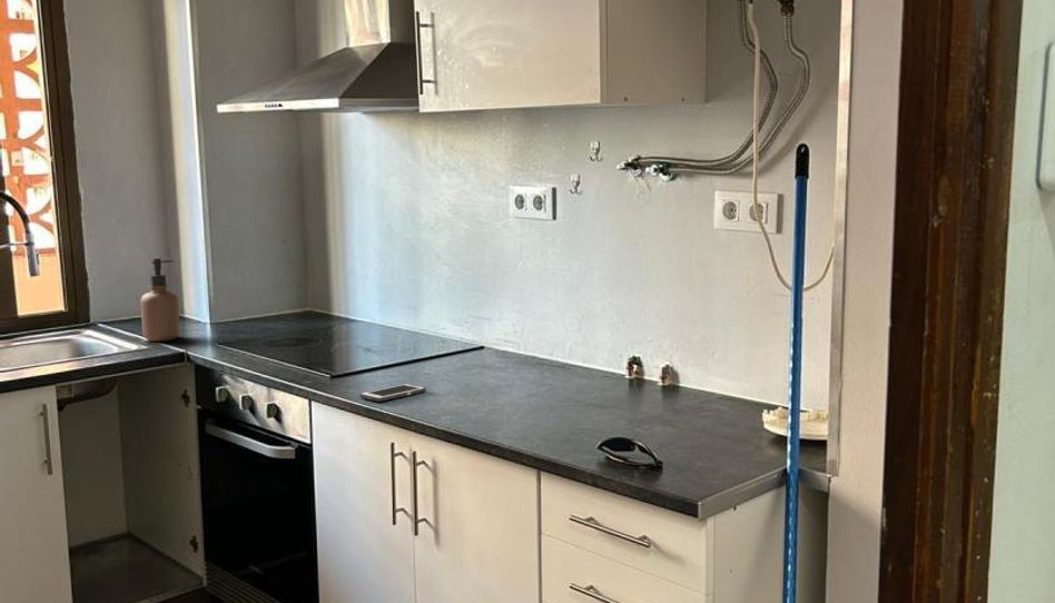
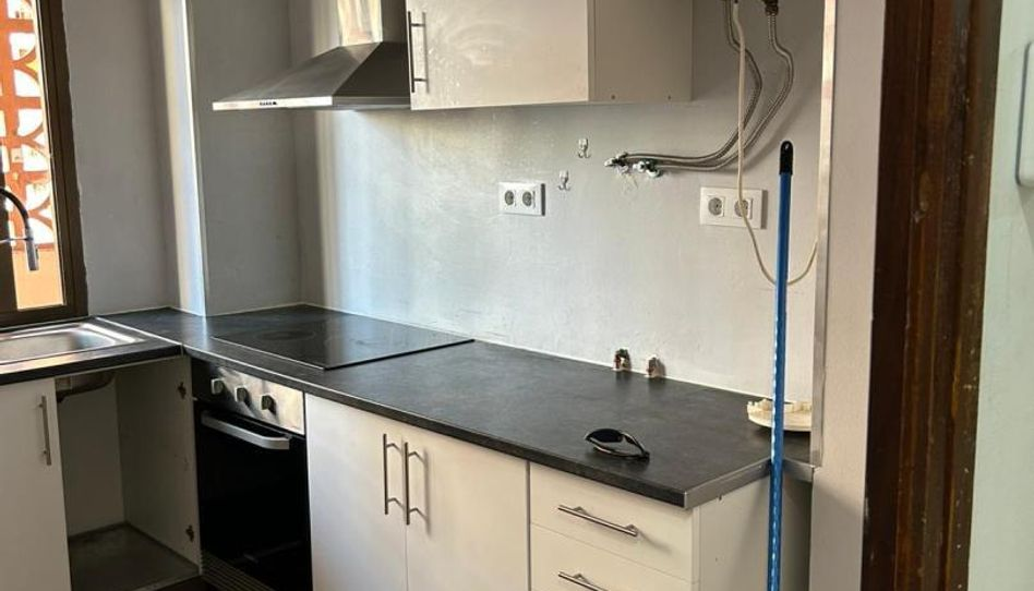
- cell phone (393, 392)
- soap dispenser (159, 298)
